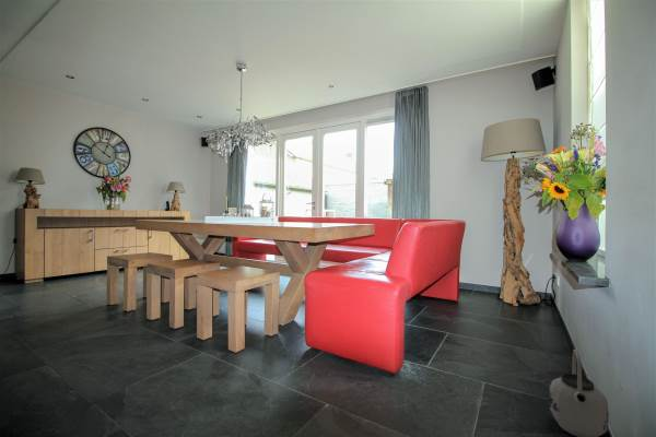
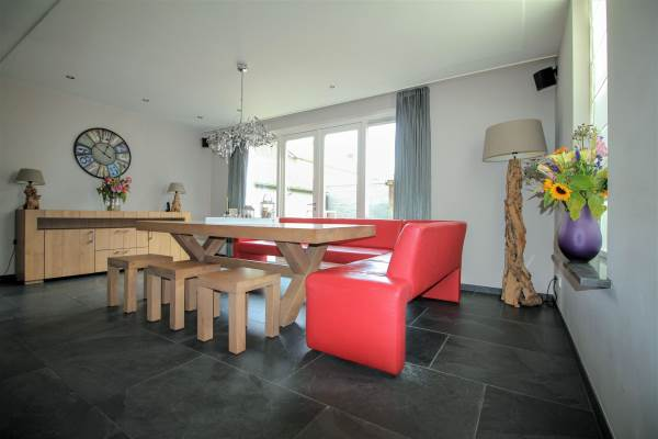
- teapot (577, 391)
